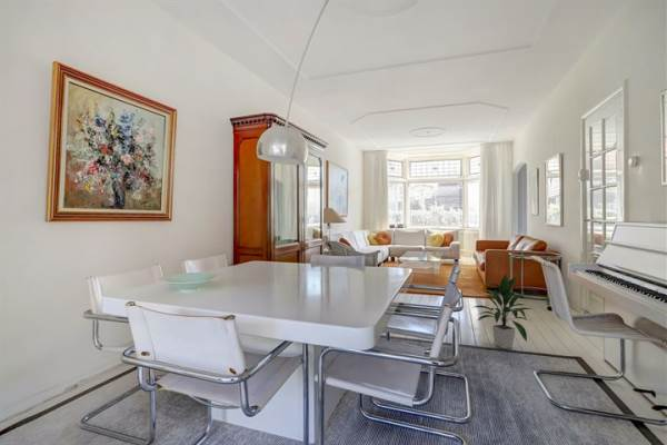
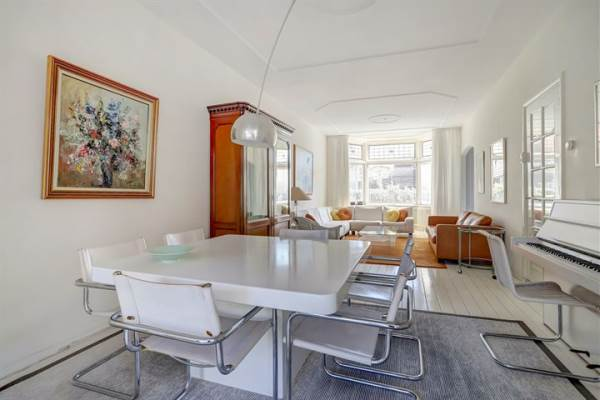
- indoor plant (504, 310)
